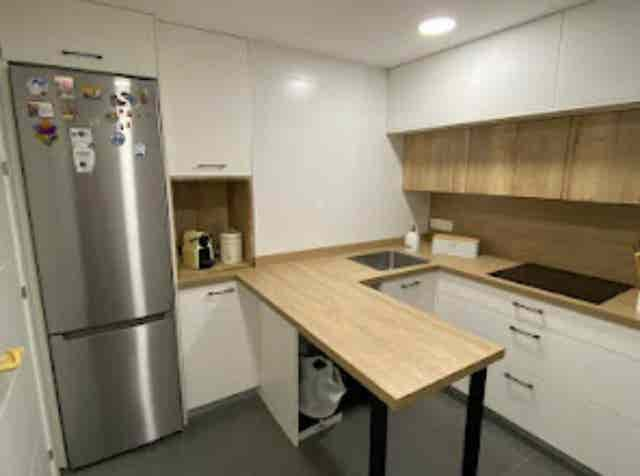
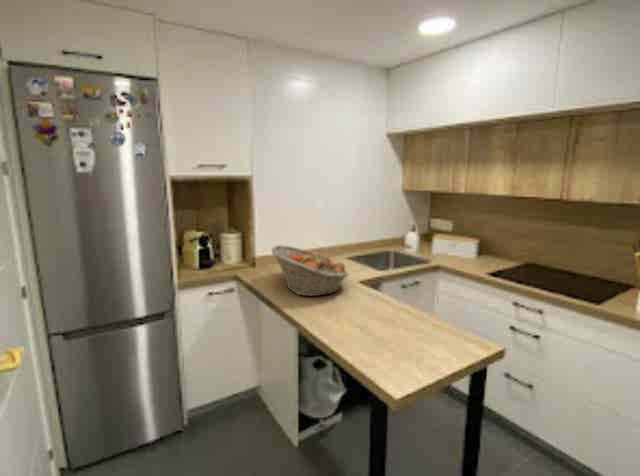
+ fruit basket (309, 267)
